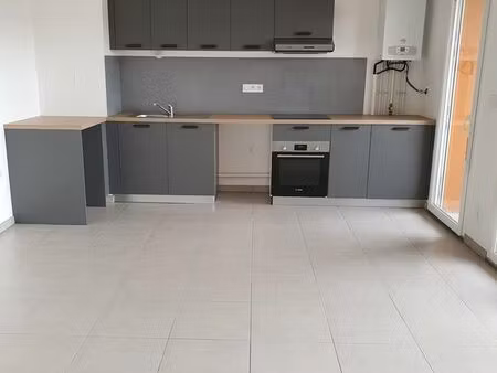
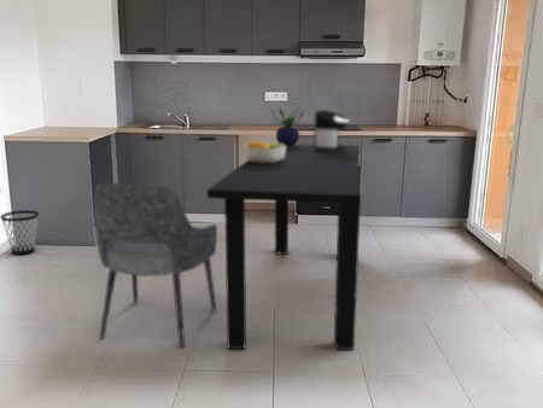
+ fruit bowl (264, 148)
+ wastebasket (19, 232)
+ dining chair (153, 252)
+ potted plant (288, 126)
+ coffee maker (331, 130)
+ dining table (287, 227)
